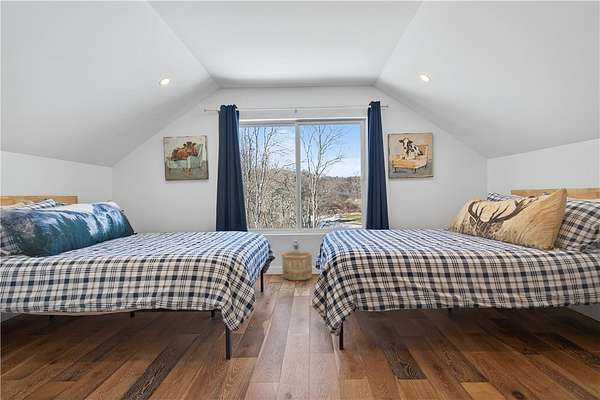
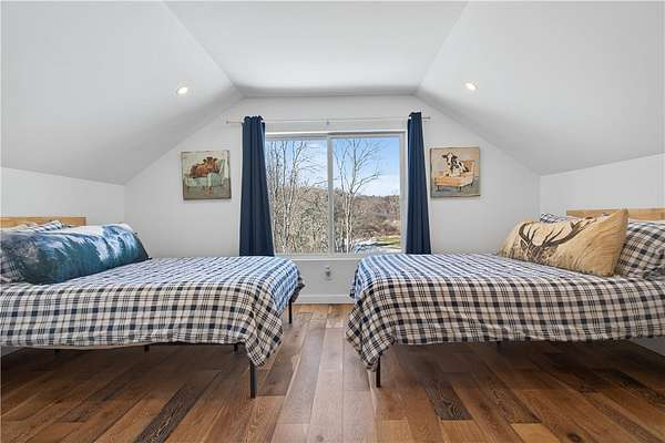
- wooden bucket (297, 265)
